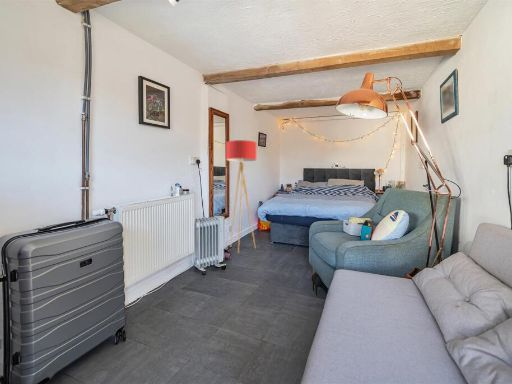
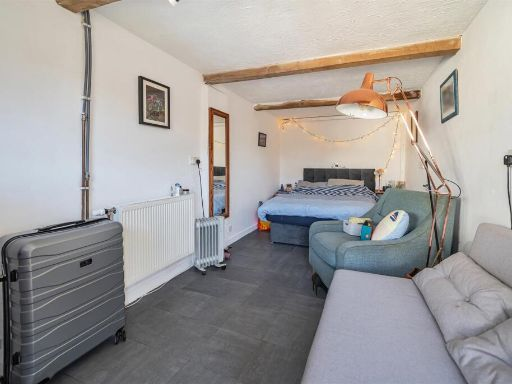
- floor lamp (241, 196)
